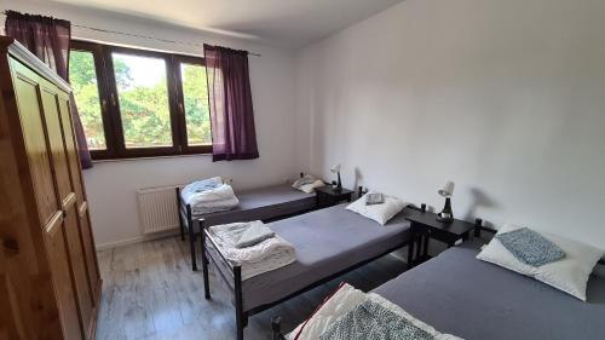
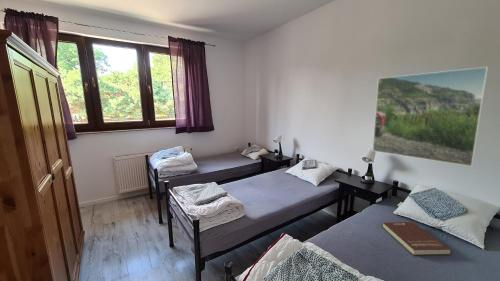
+ book (413, 237)
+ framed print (419, 116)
